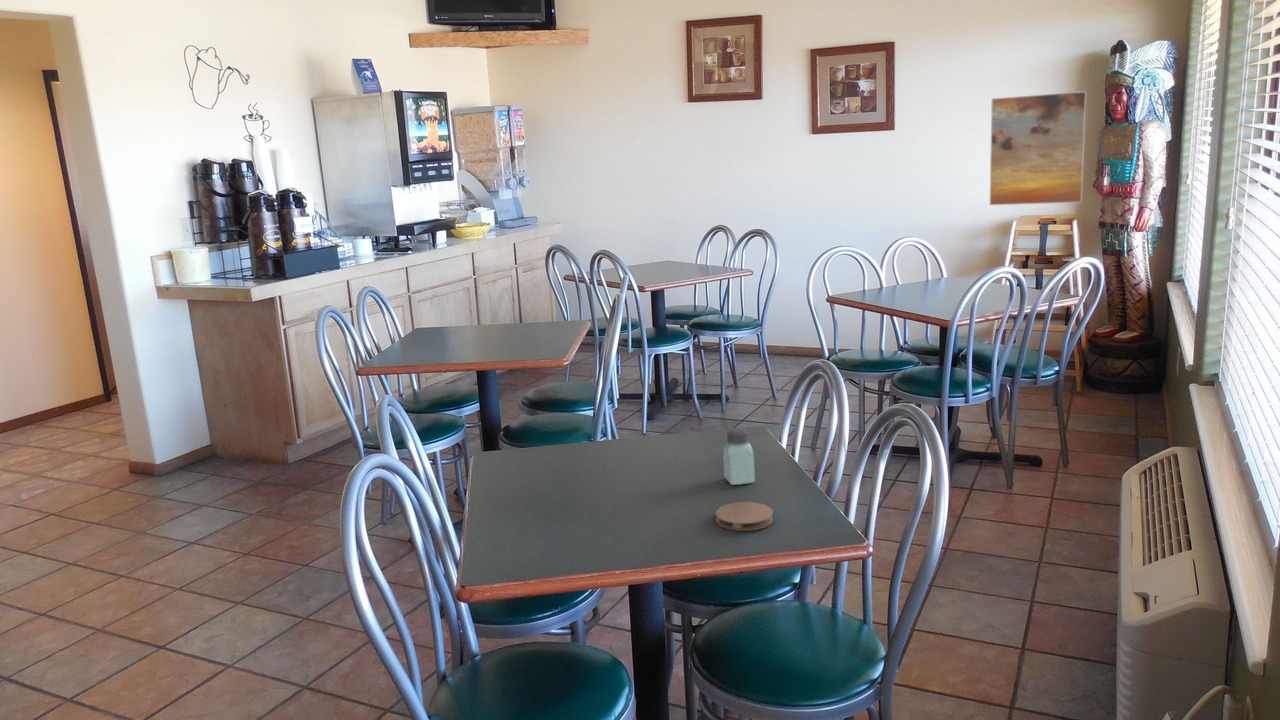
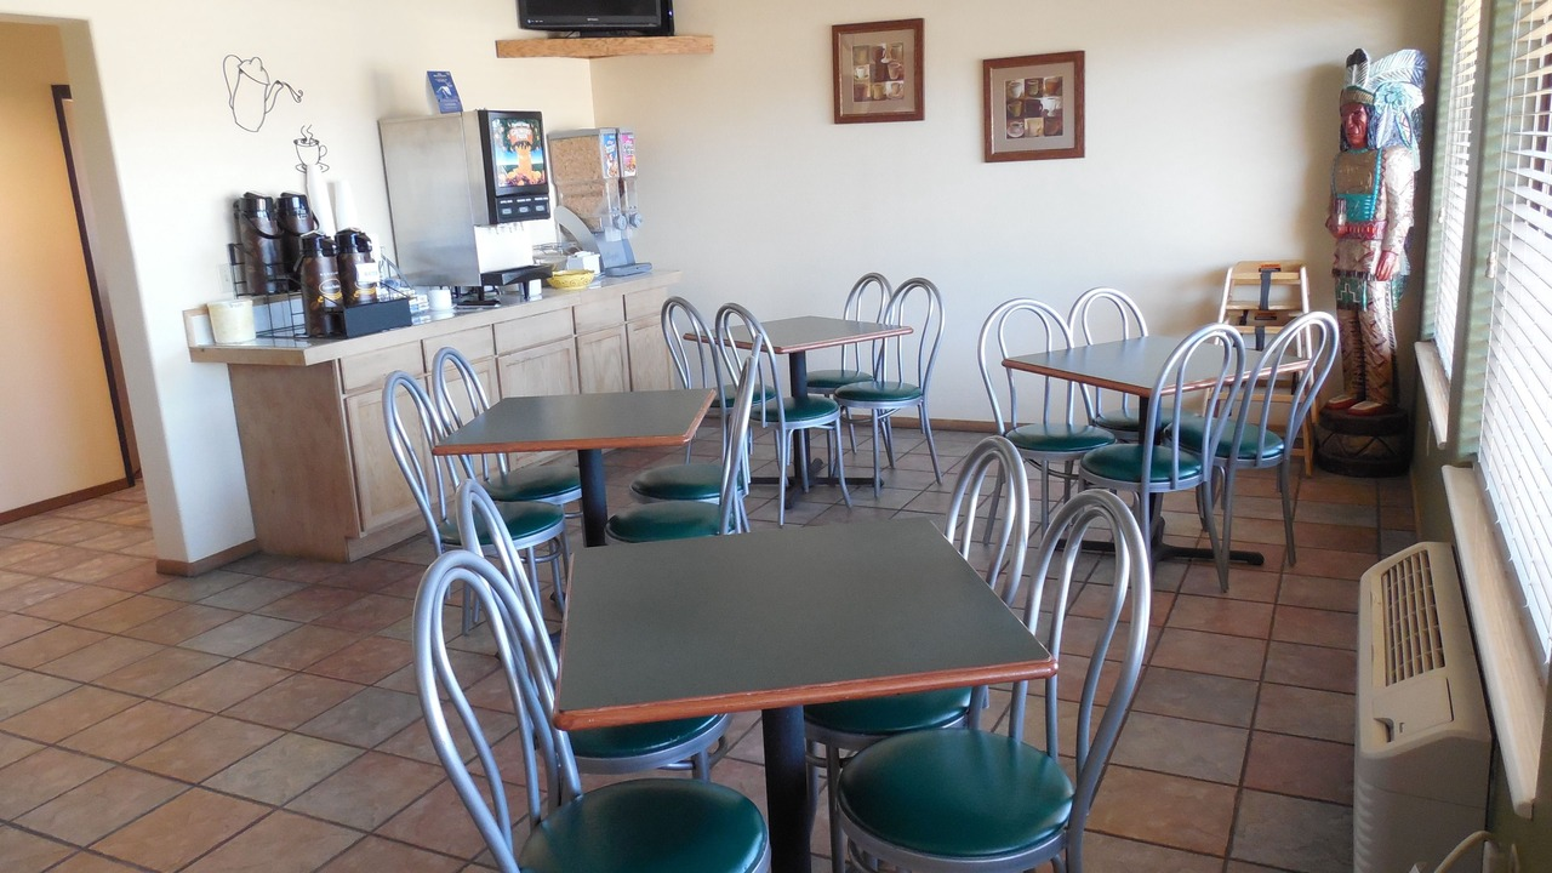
- saltshaker (738, 455)
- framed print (1036, 150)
- coaster (744, 516)
